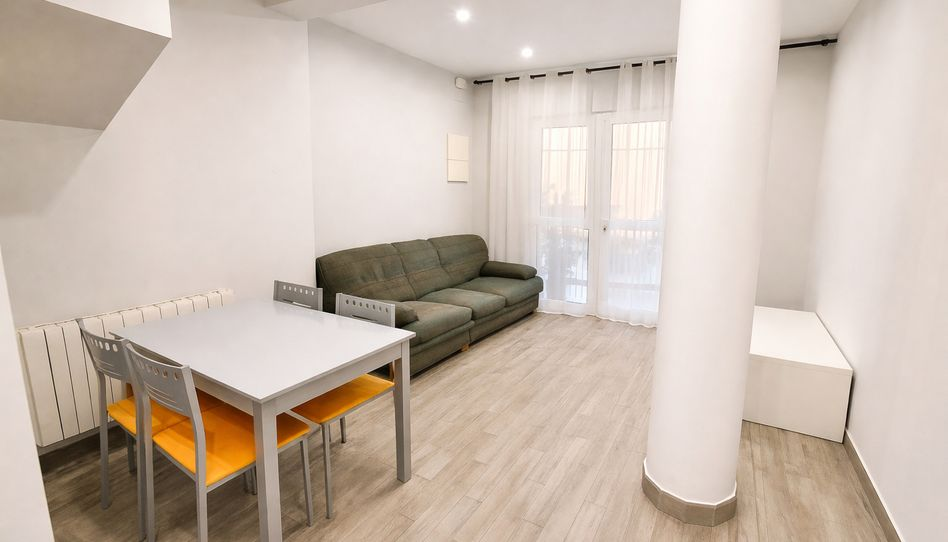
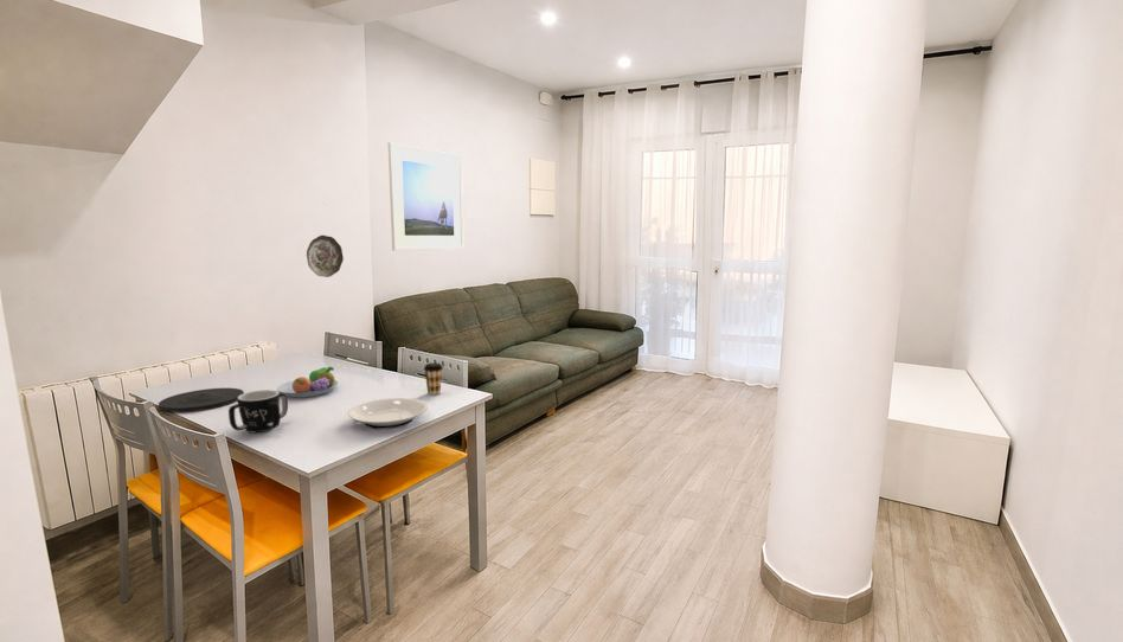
+ fruit bowl (309, 379)
+ decorative plate (323, 256)
+ mug (259, 411)
+ plate (203, 396)
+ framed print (429, 200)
+ coffee cup (434, 378)
+ plate (389, 415)
